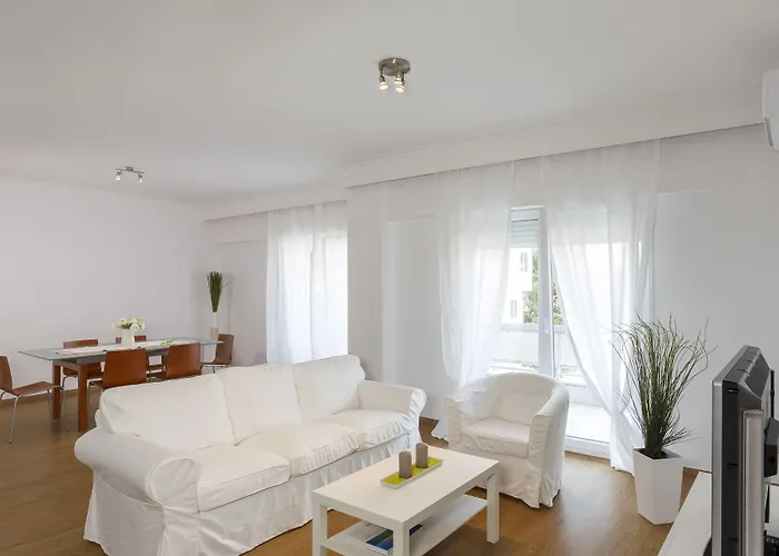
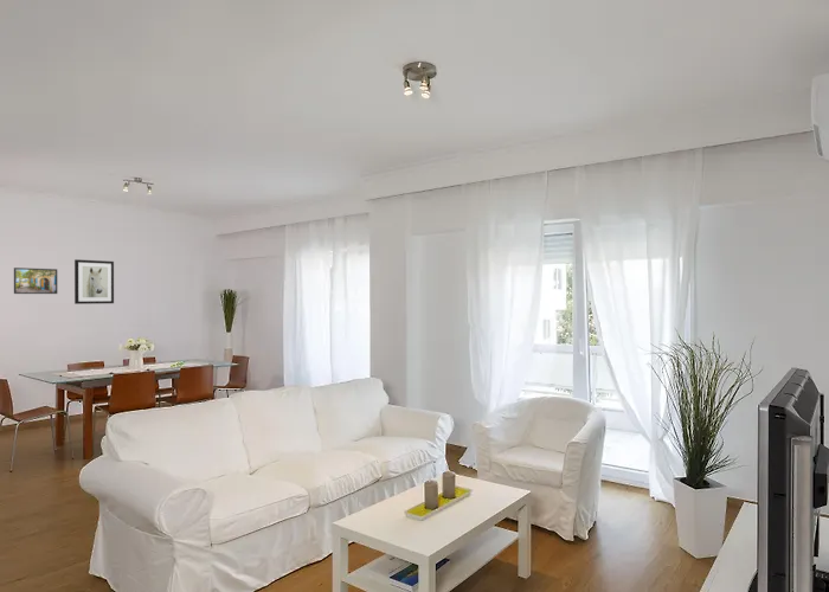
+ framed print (36, 281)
+ wall art (95, 282)
